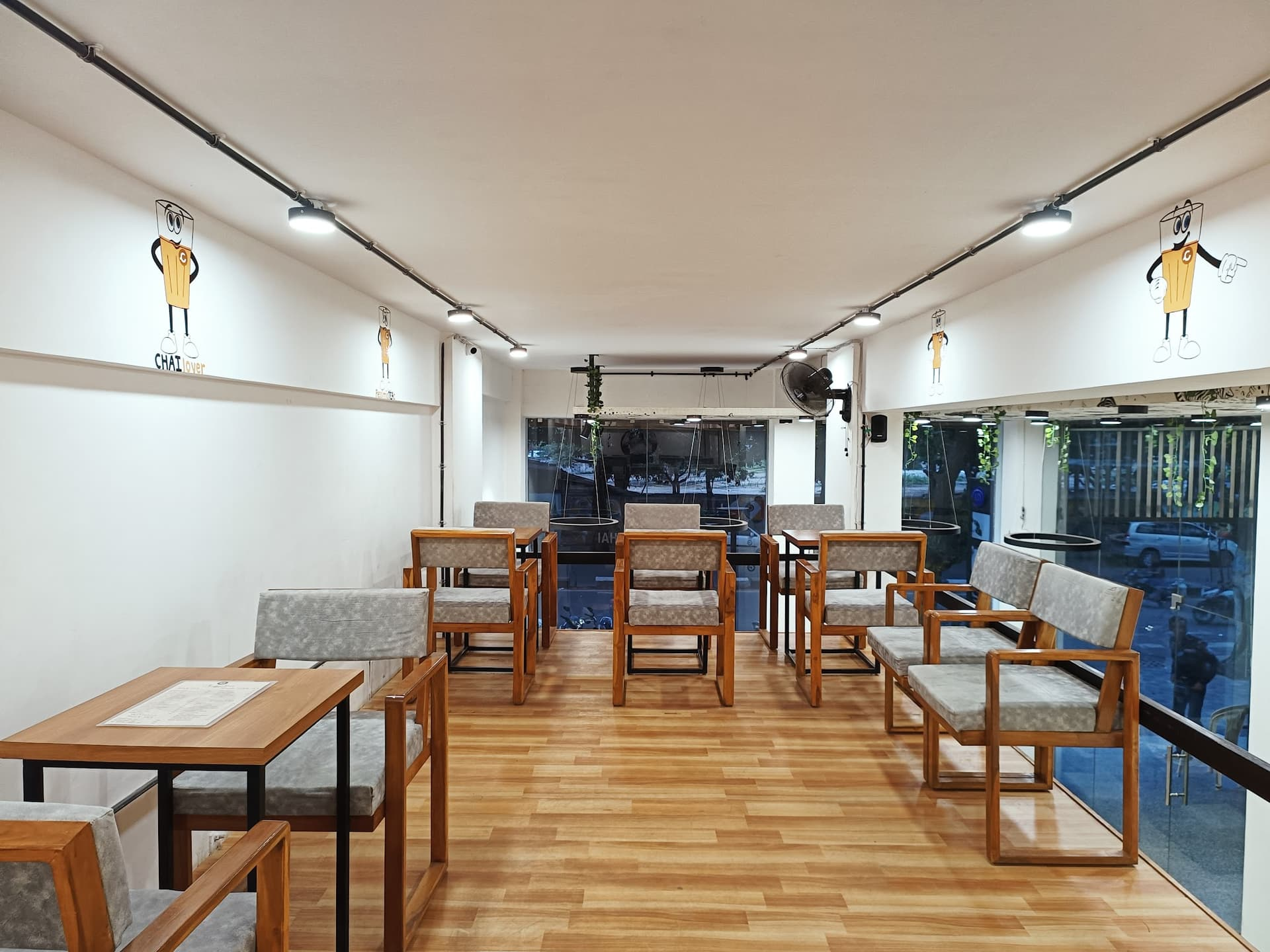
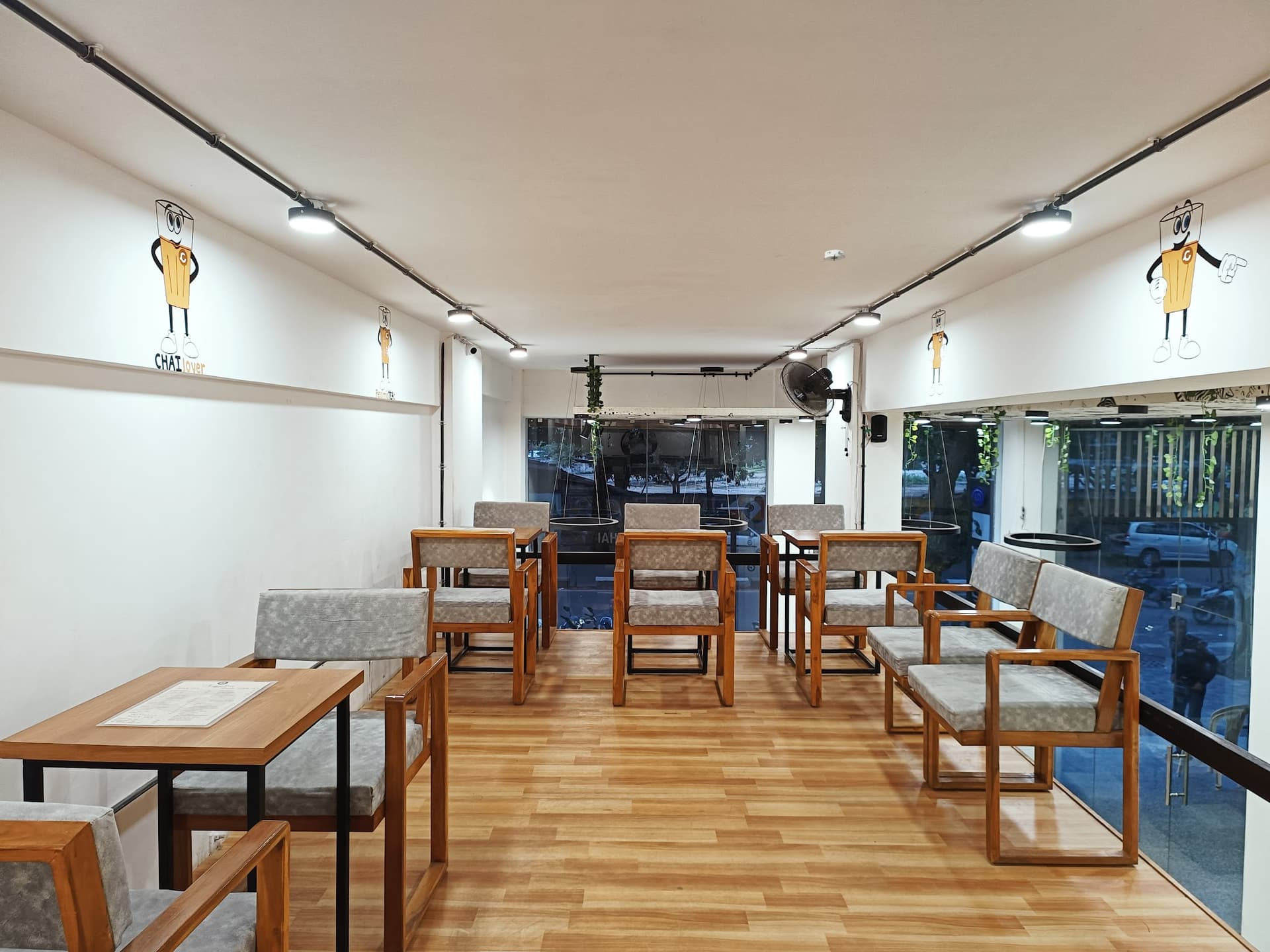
+ smoke detector (833, 255)
